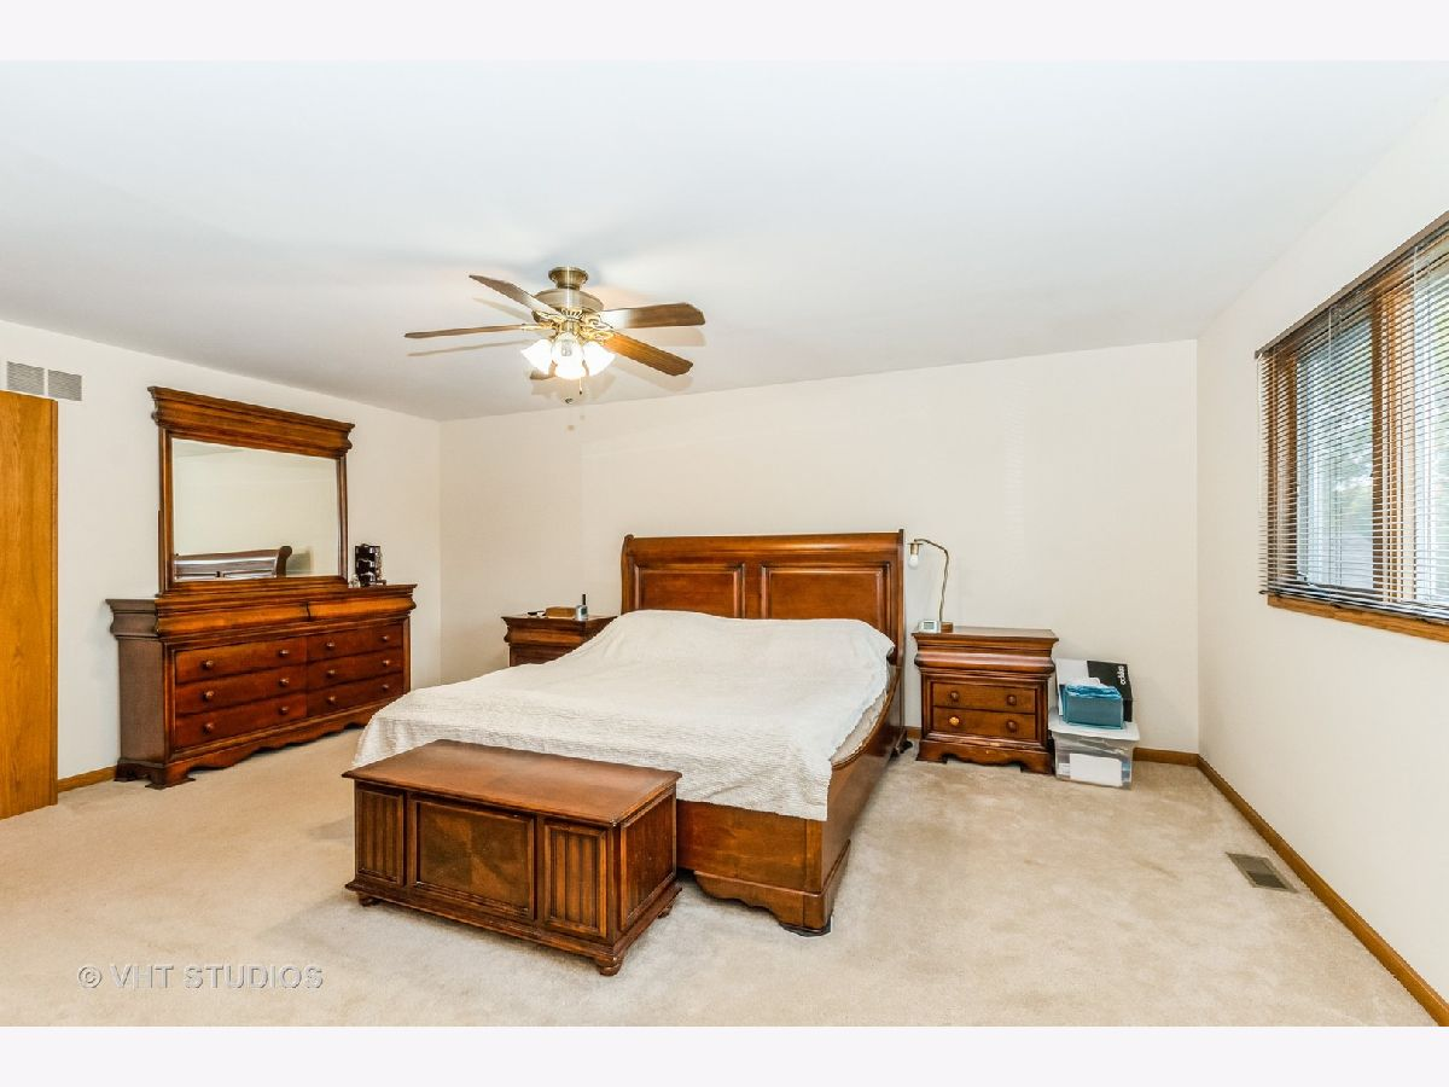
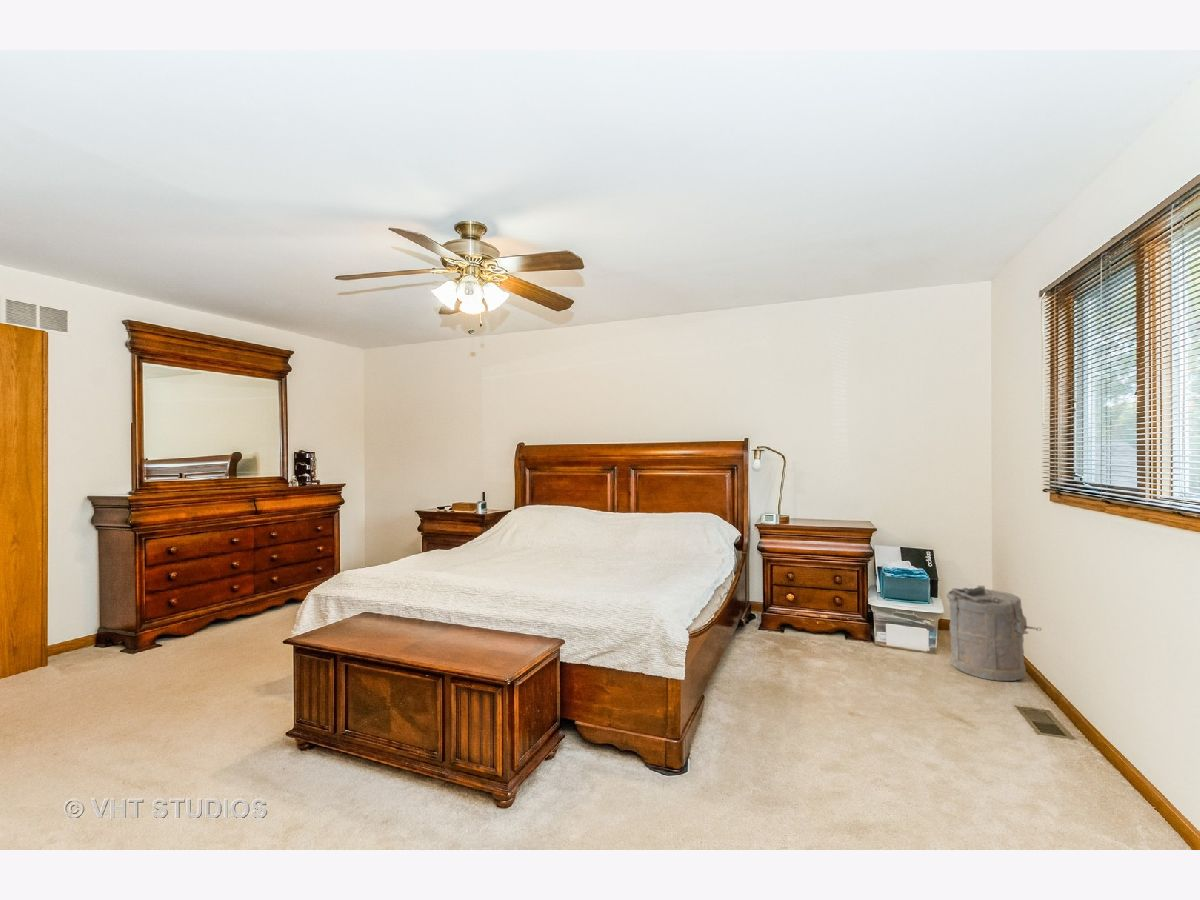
+ laundry hamper (986, 627)
